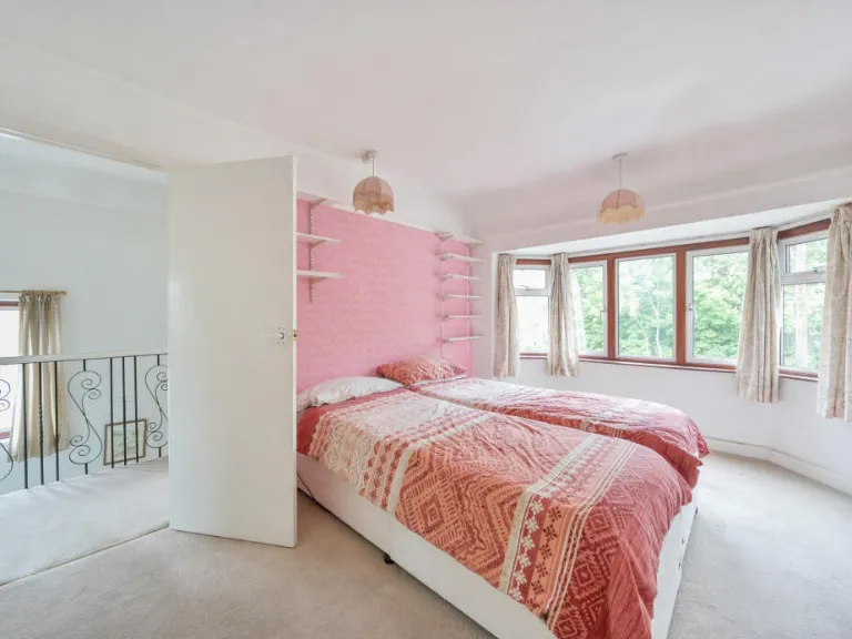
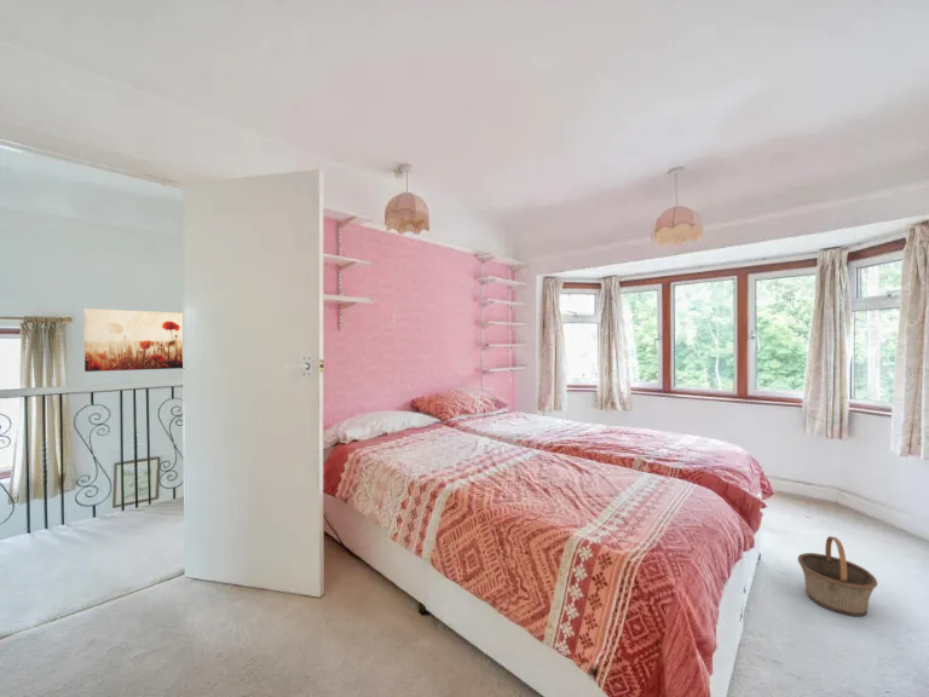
+ basket (835, 570)
+ wall art (146, 340)
